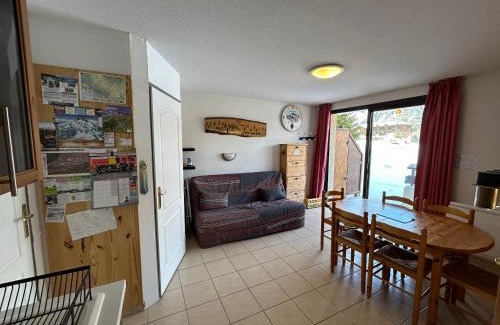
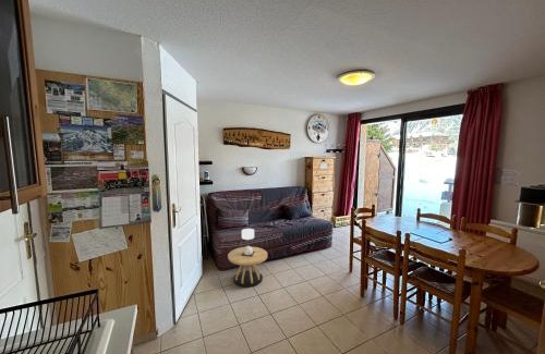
+ side table (247, 255)
